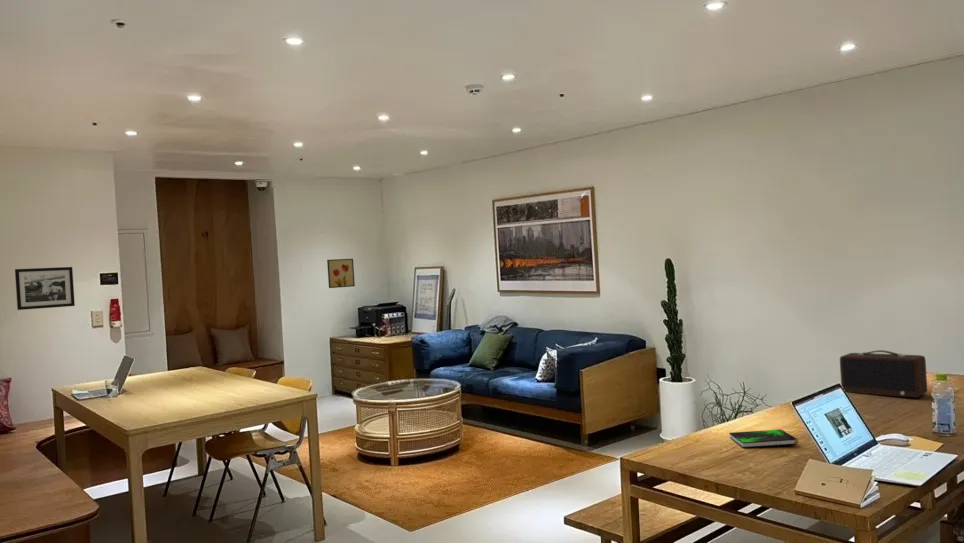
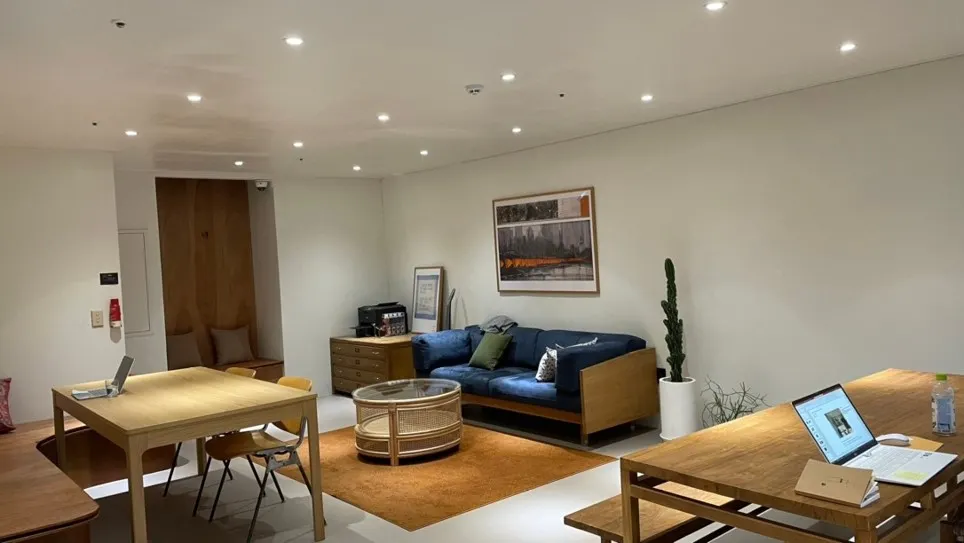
- speaker (882, 371)
- picture frame (45, 288)
- wall art (340, 273)
- notebook (763, 438)
